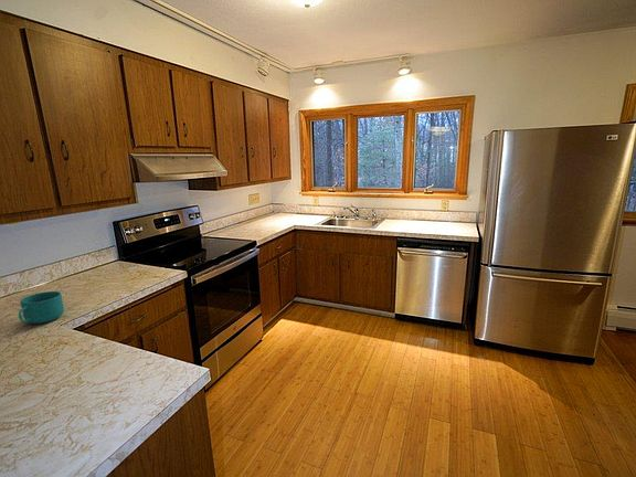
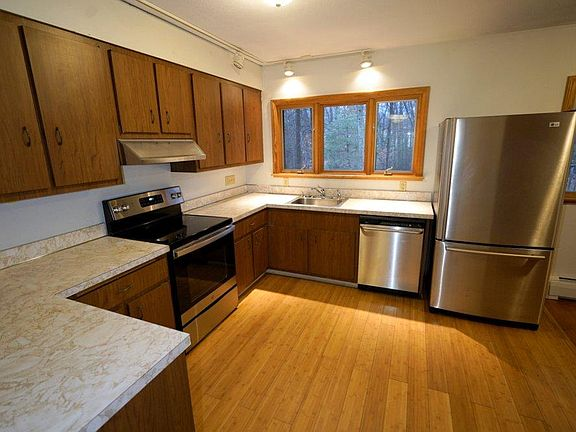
- cup (39, 309)
